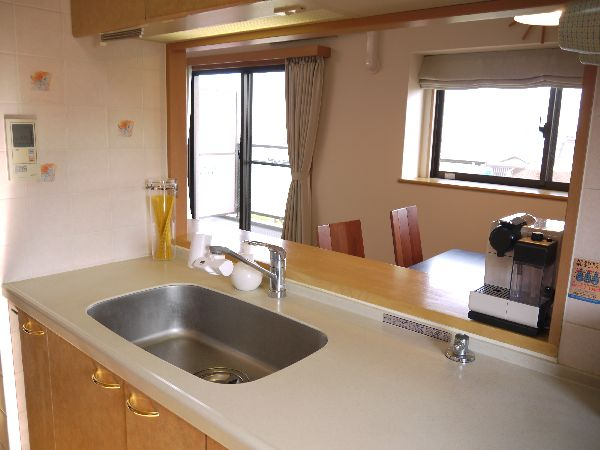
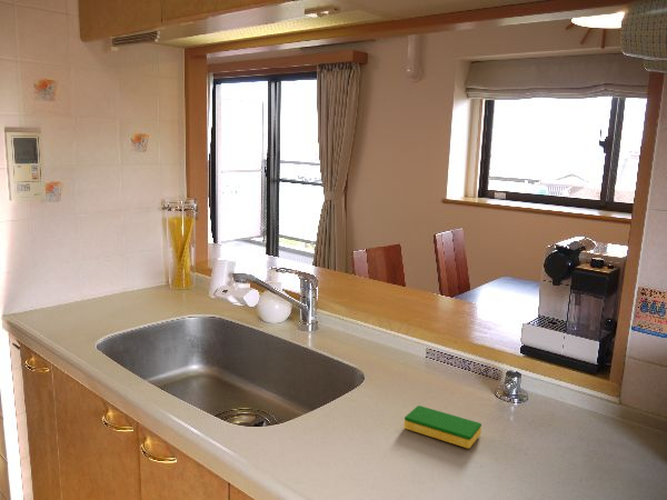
+ dish sponge (441, 426)
